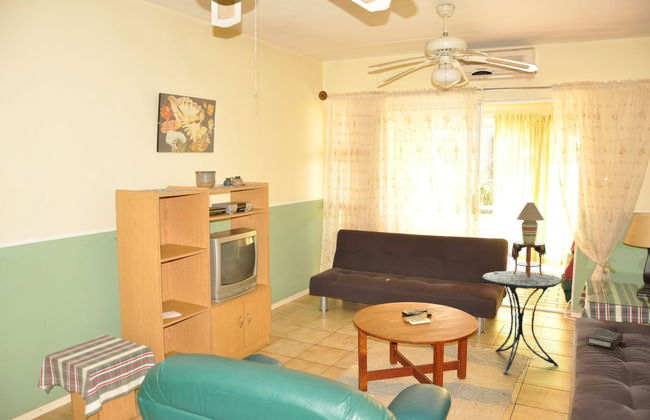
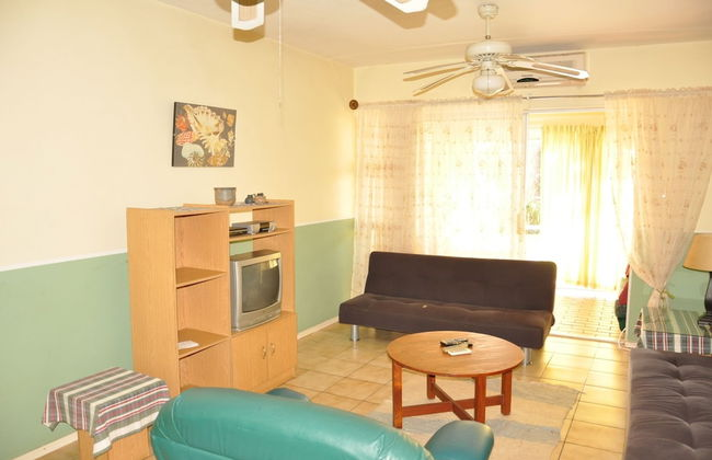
- table lamp (523, 238)
- side table (519, 320)
- hardback book (605, 338)
